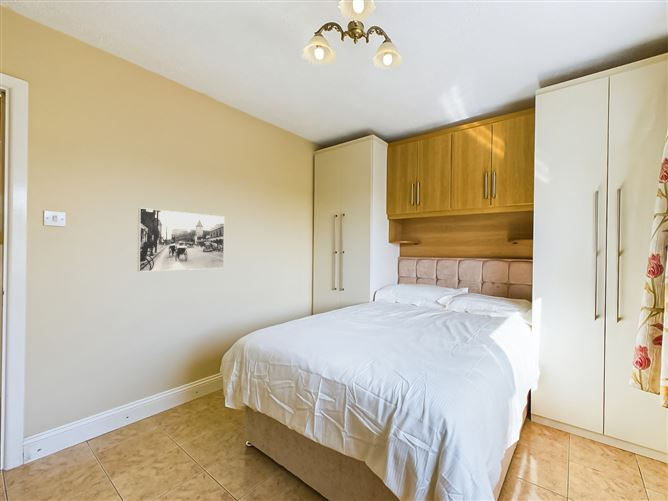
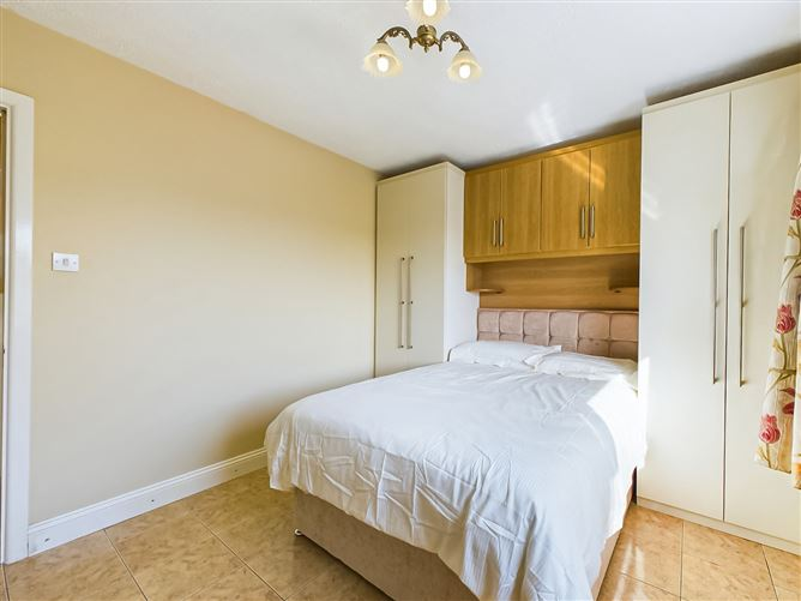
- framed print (185, 241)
